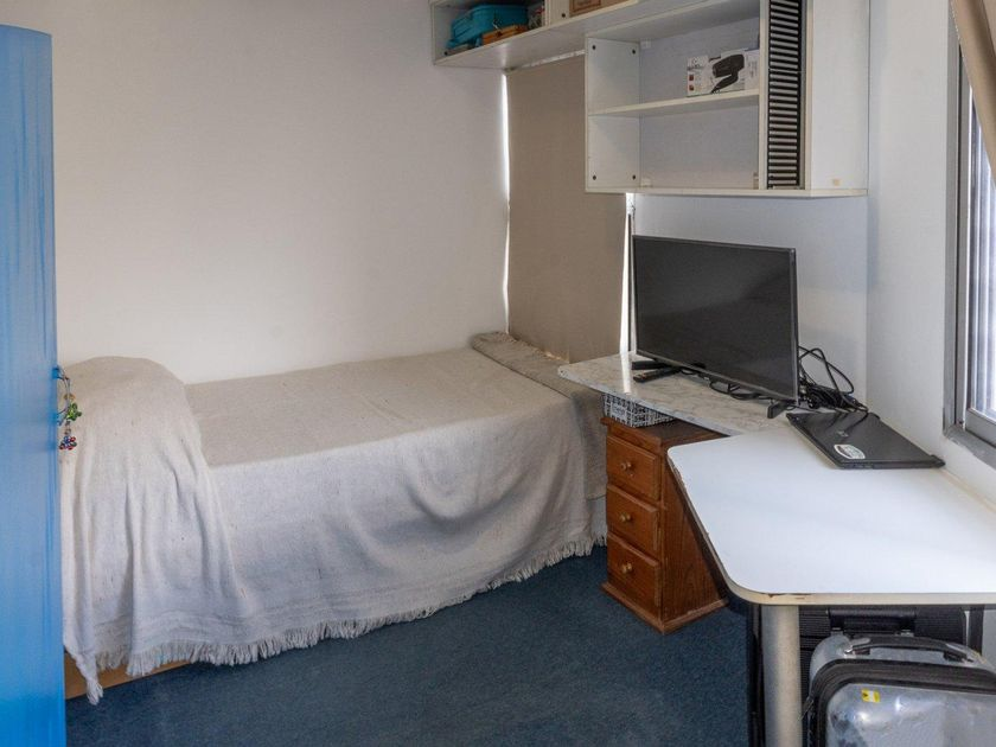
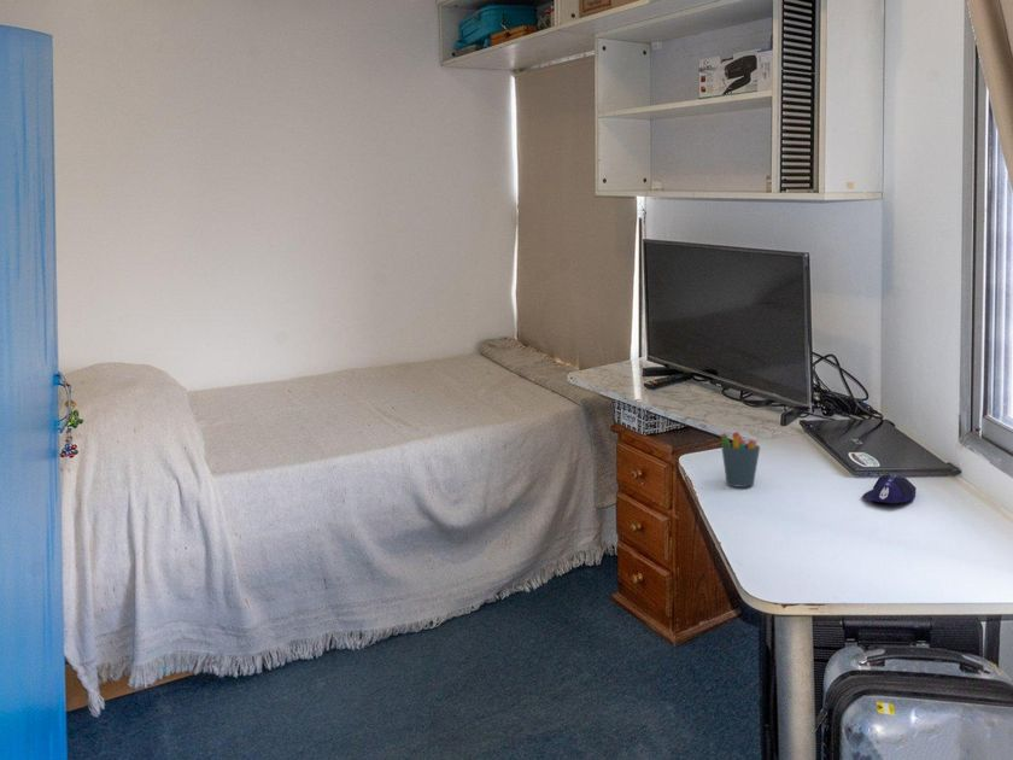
+ pen holder (739, 455)
+ computer mouse (890, 485)
